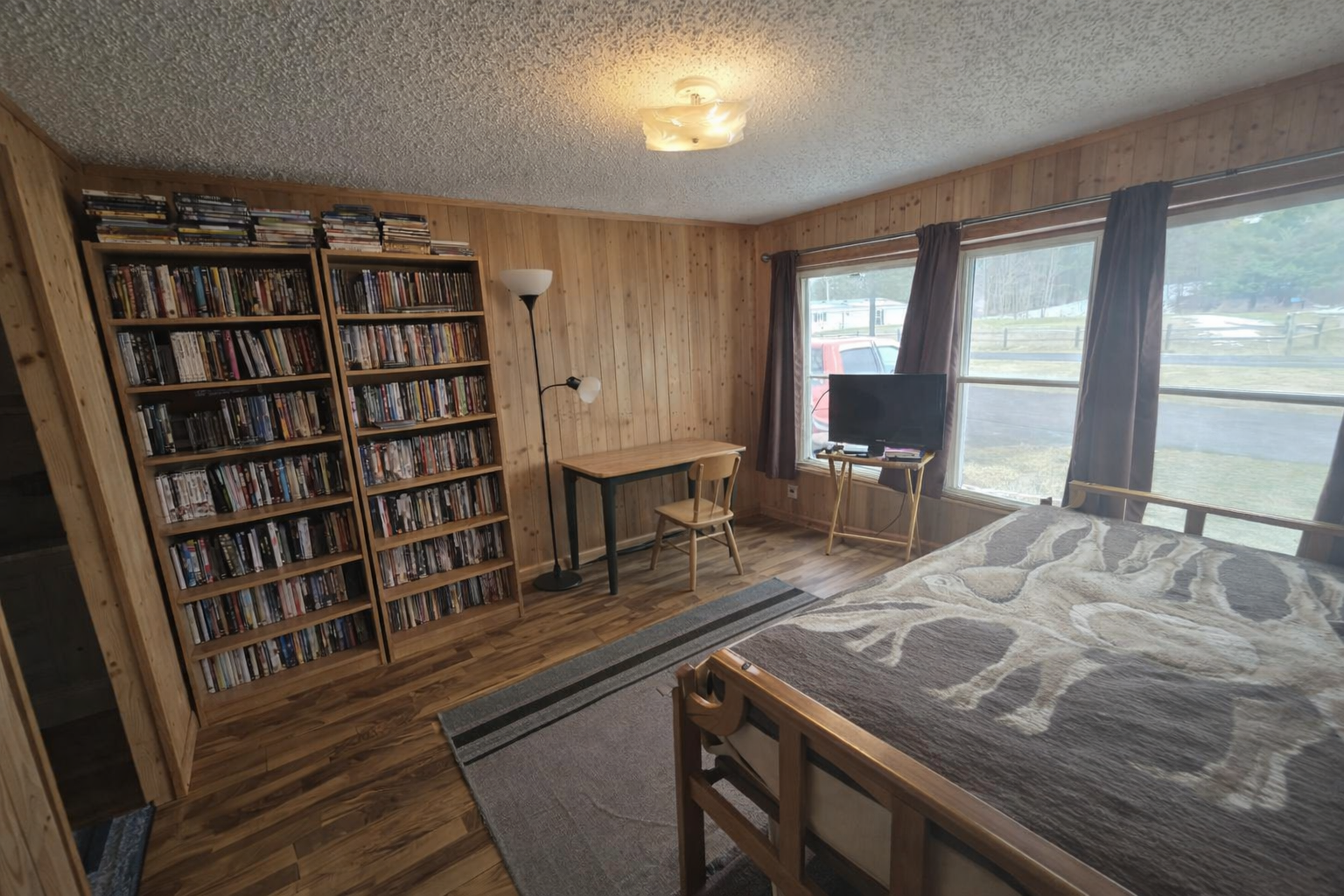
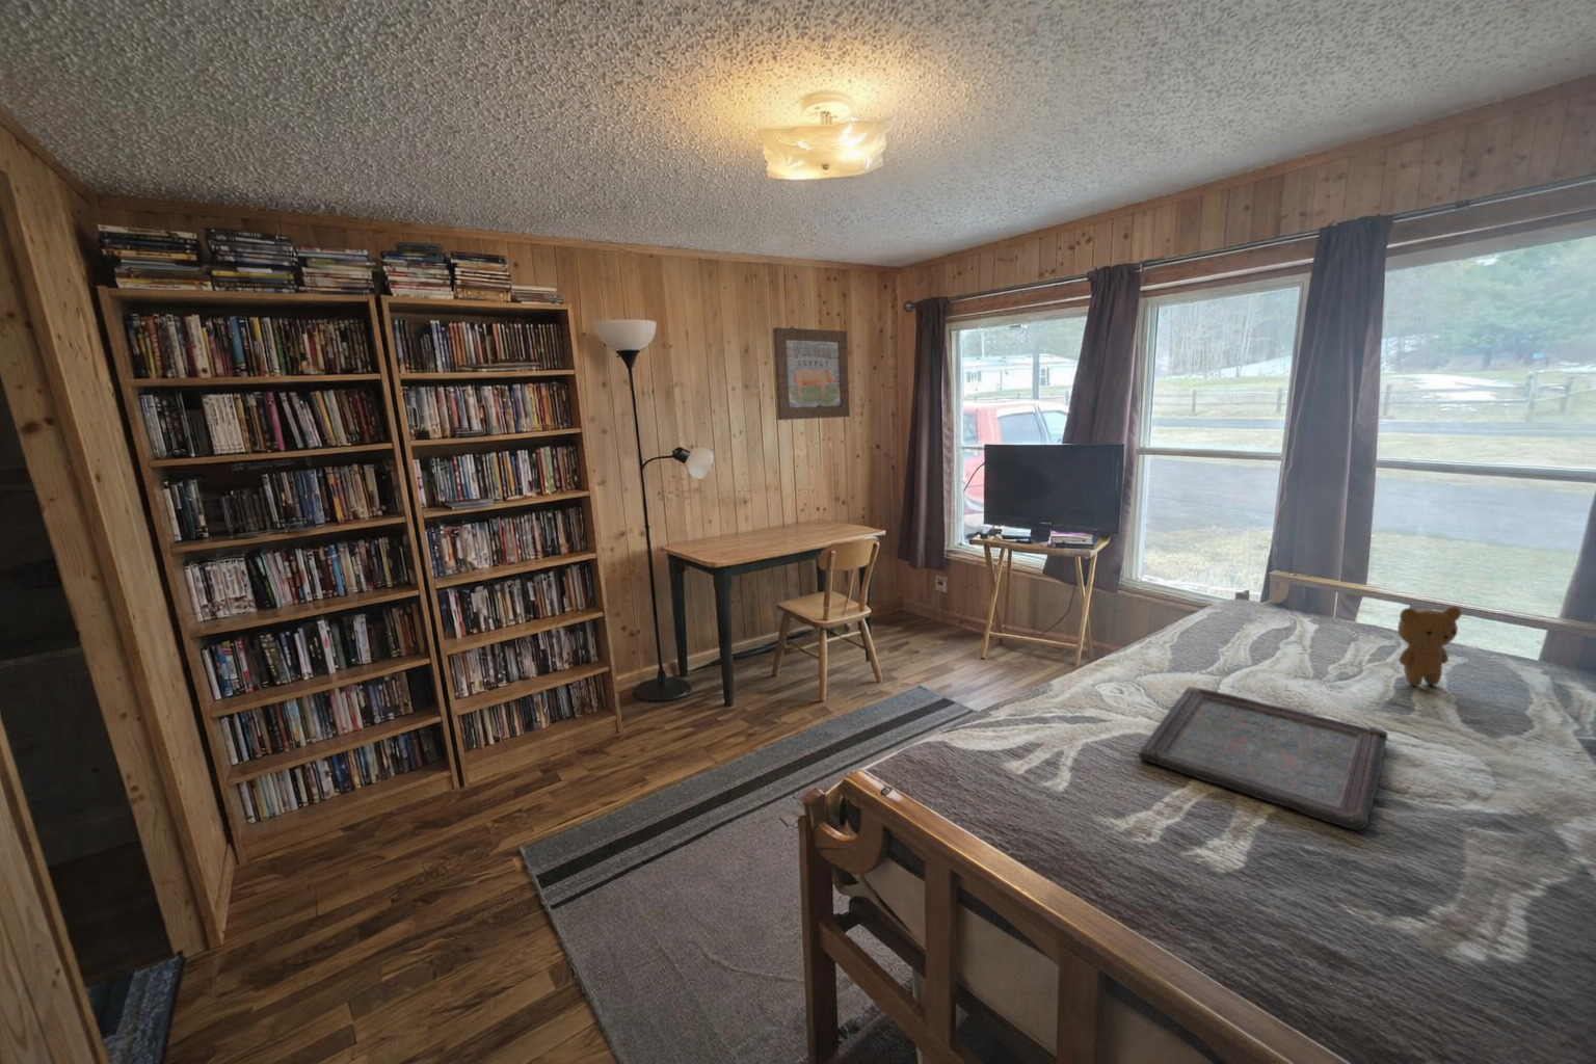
+ serving tray (1259, 743)
+ teddy bear (1425, 646)
+ wall art (812, 374)
